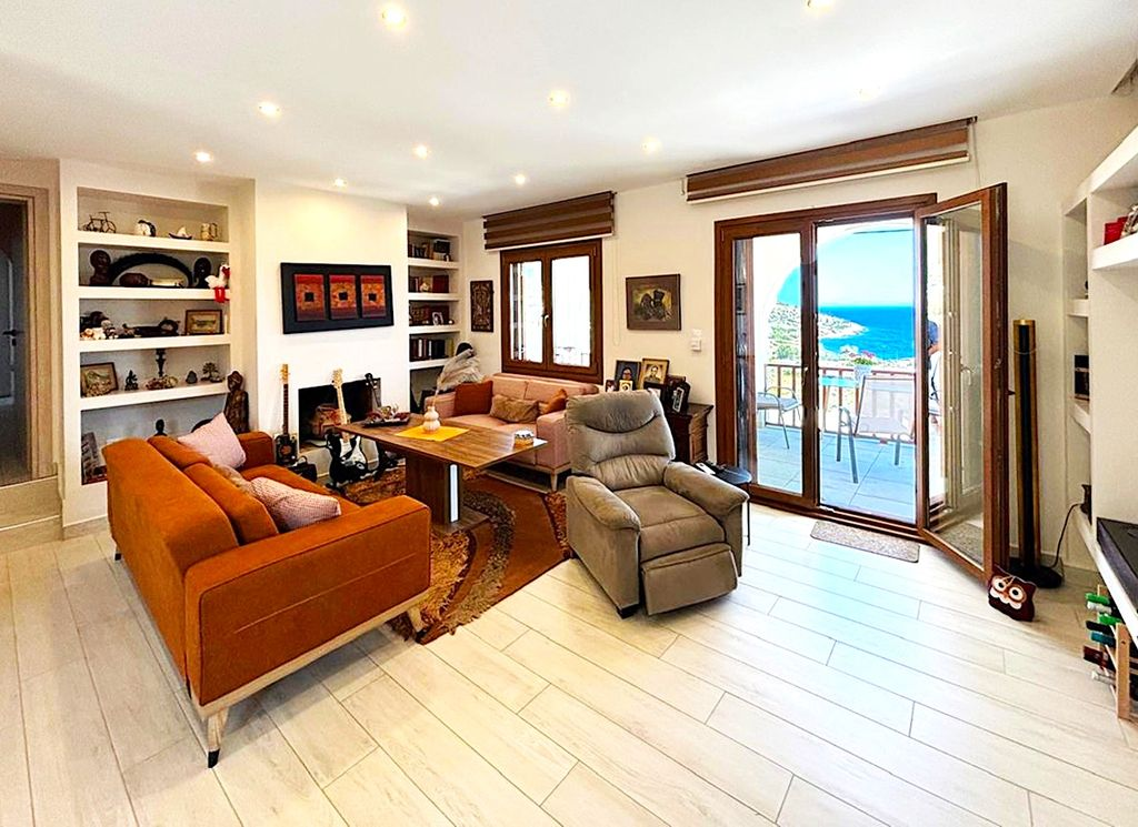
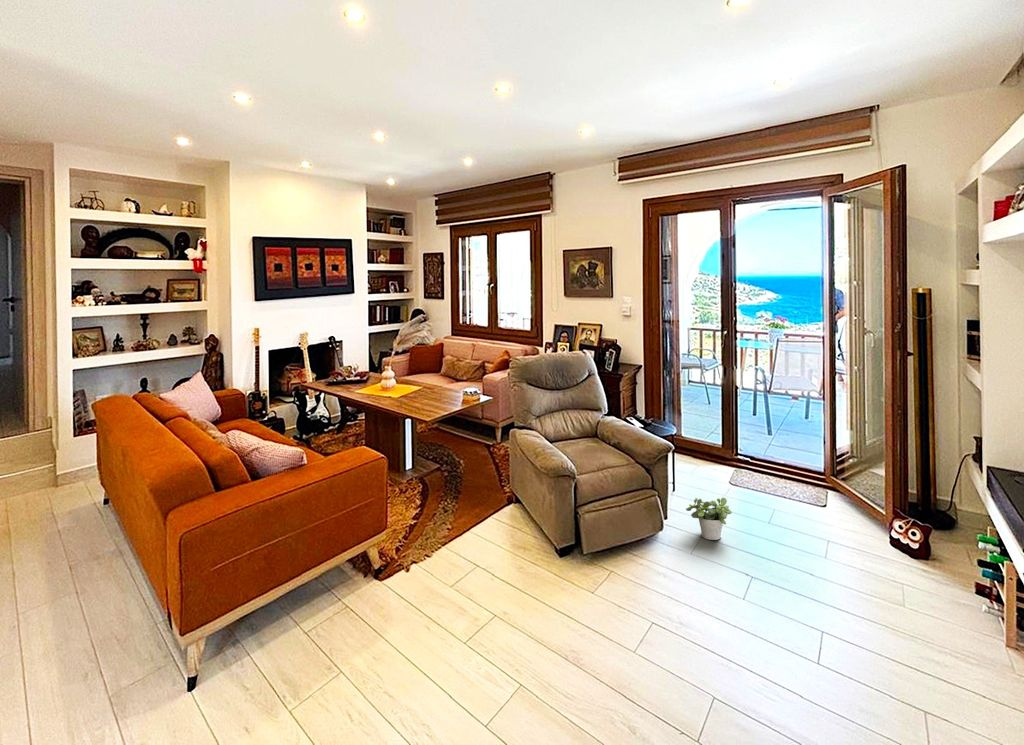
+ potted plant (710, 518)
